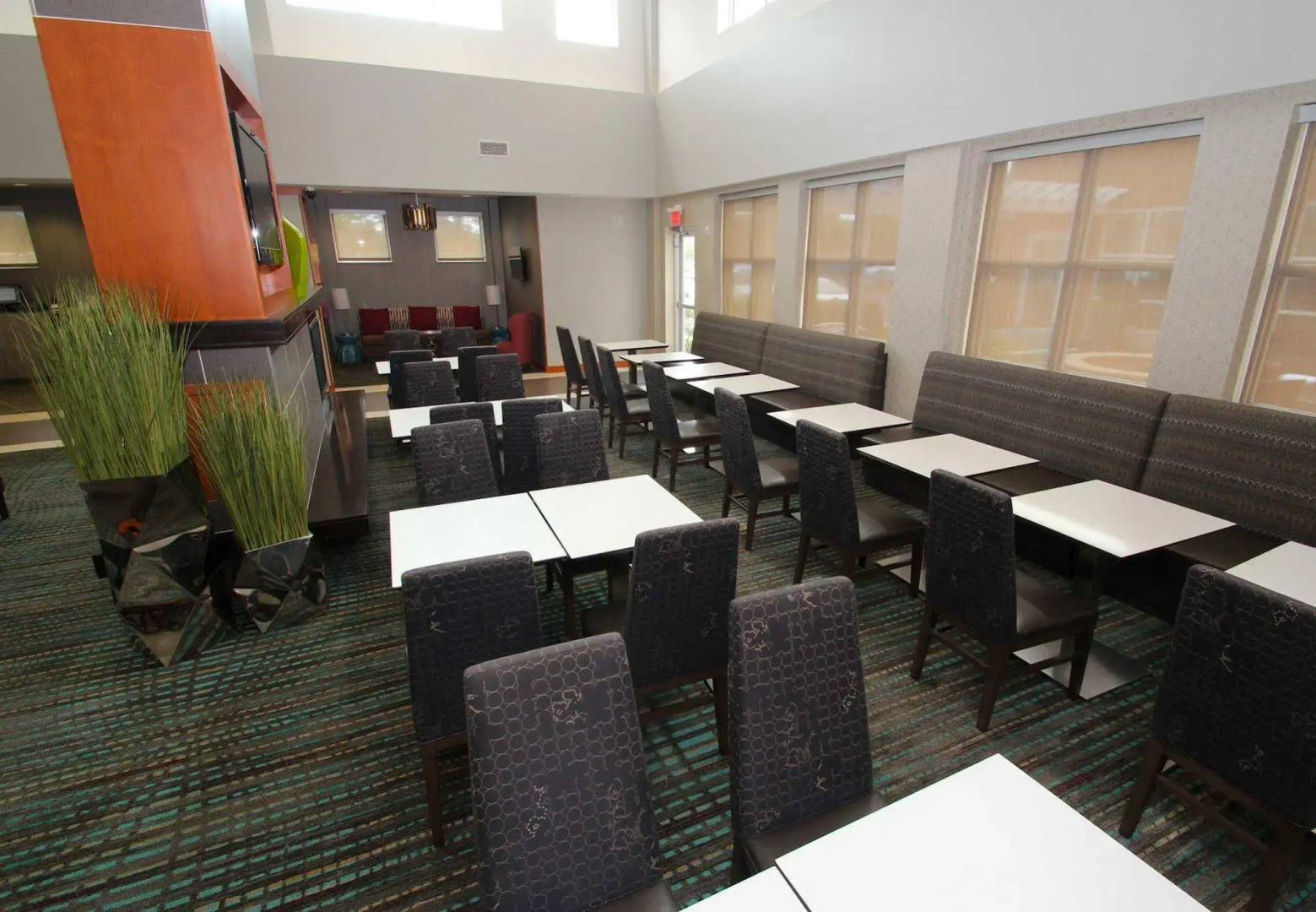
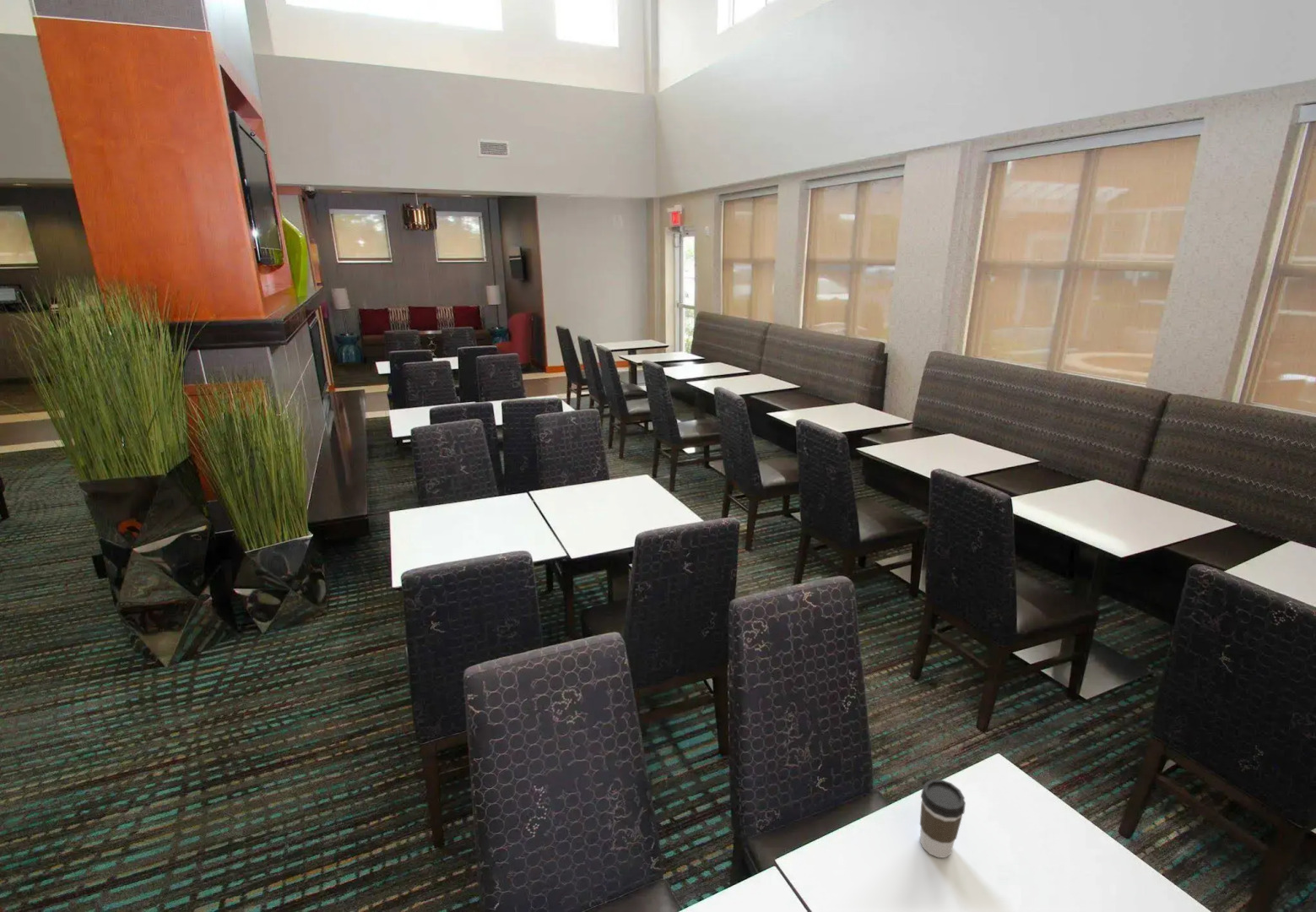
+ coffee cup (940, 819)
